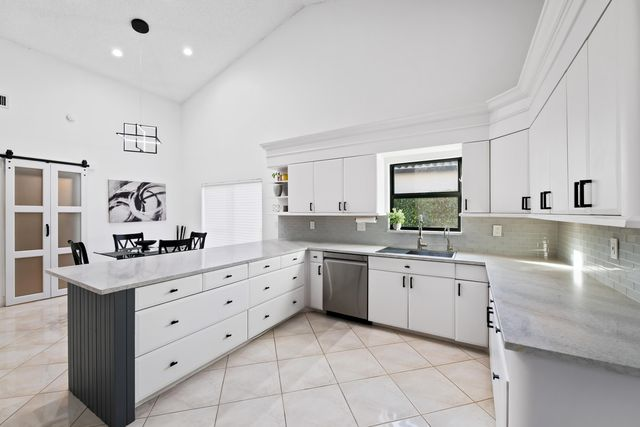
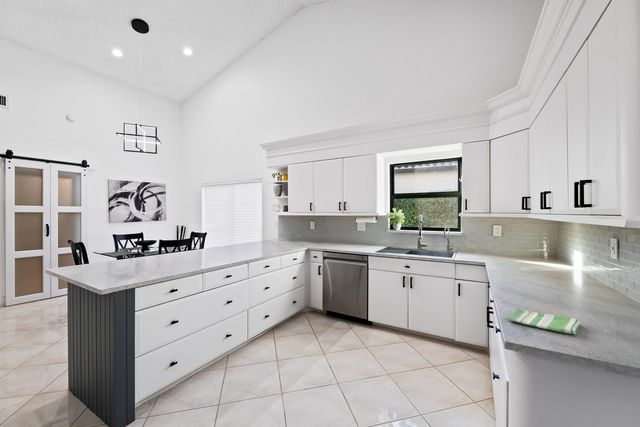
+ dish towel (542, 319)
